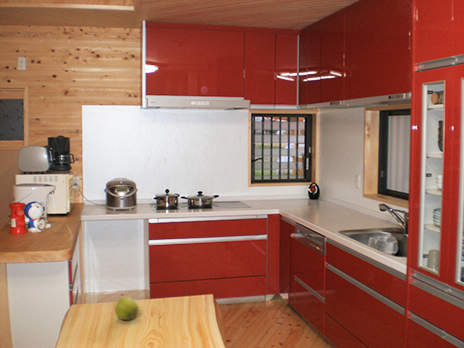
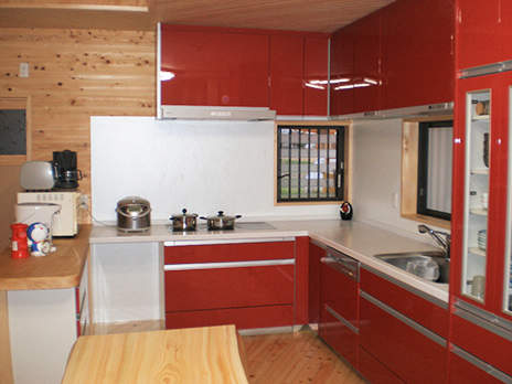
- apple (126, 308)
